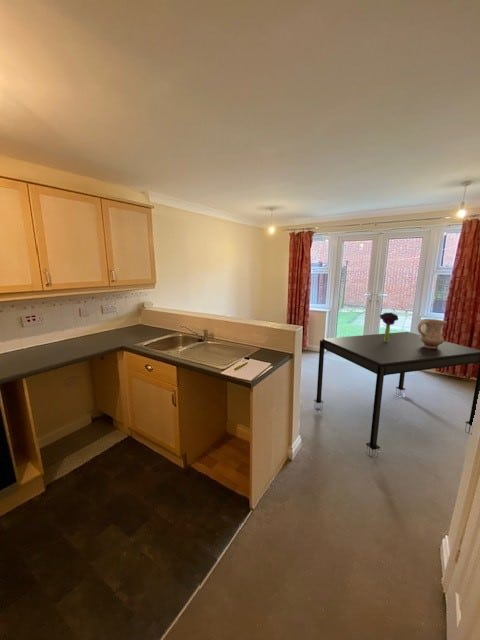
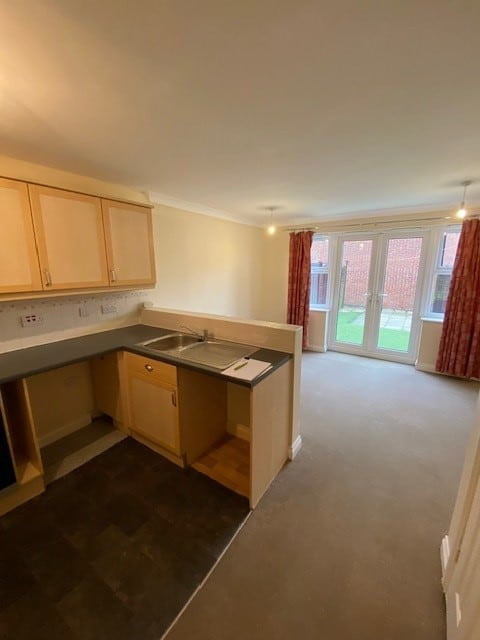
- dining table (395, 387)
- bouquet (388, 327)
- ceramic jug (430, 333)
